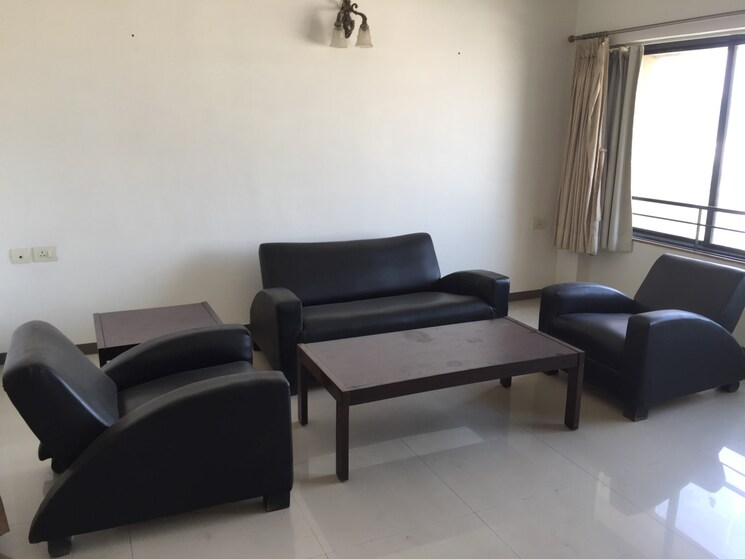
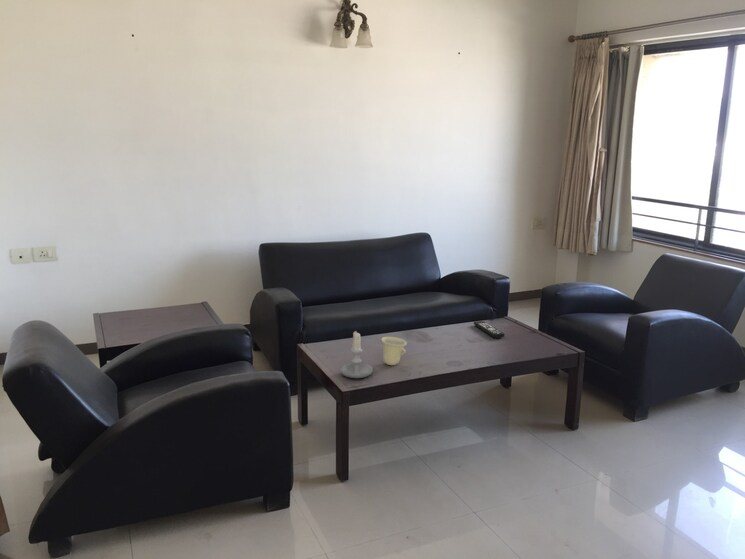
+ cup (393, 351)
+ remote control (488, 329)
+ candle (356, 353)
